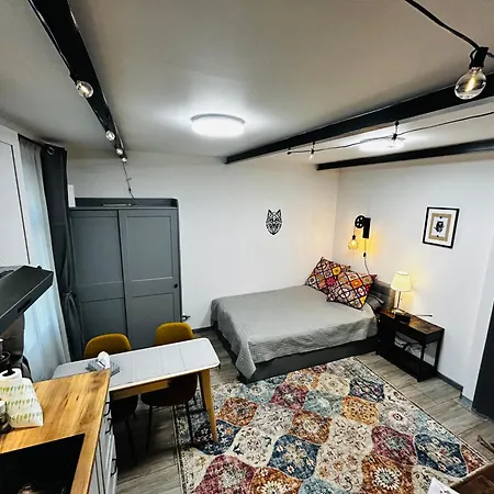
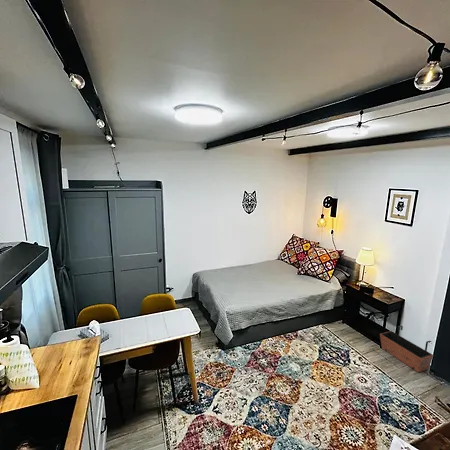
+ planter (406, 346)
